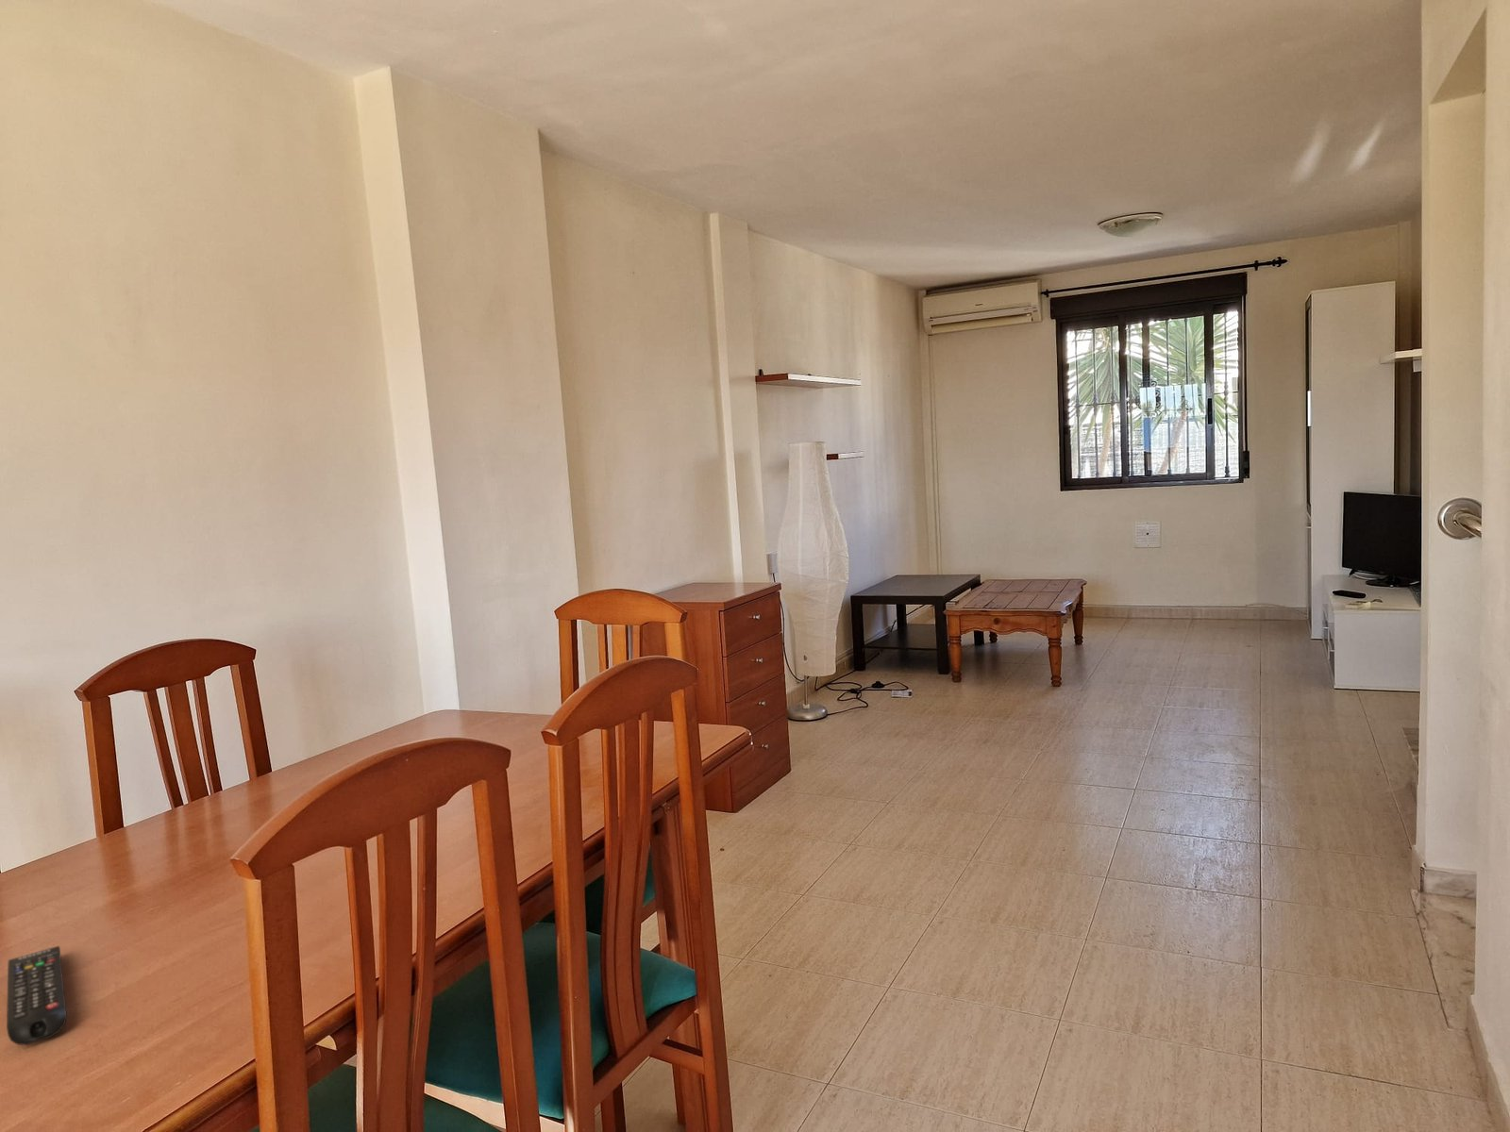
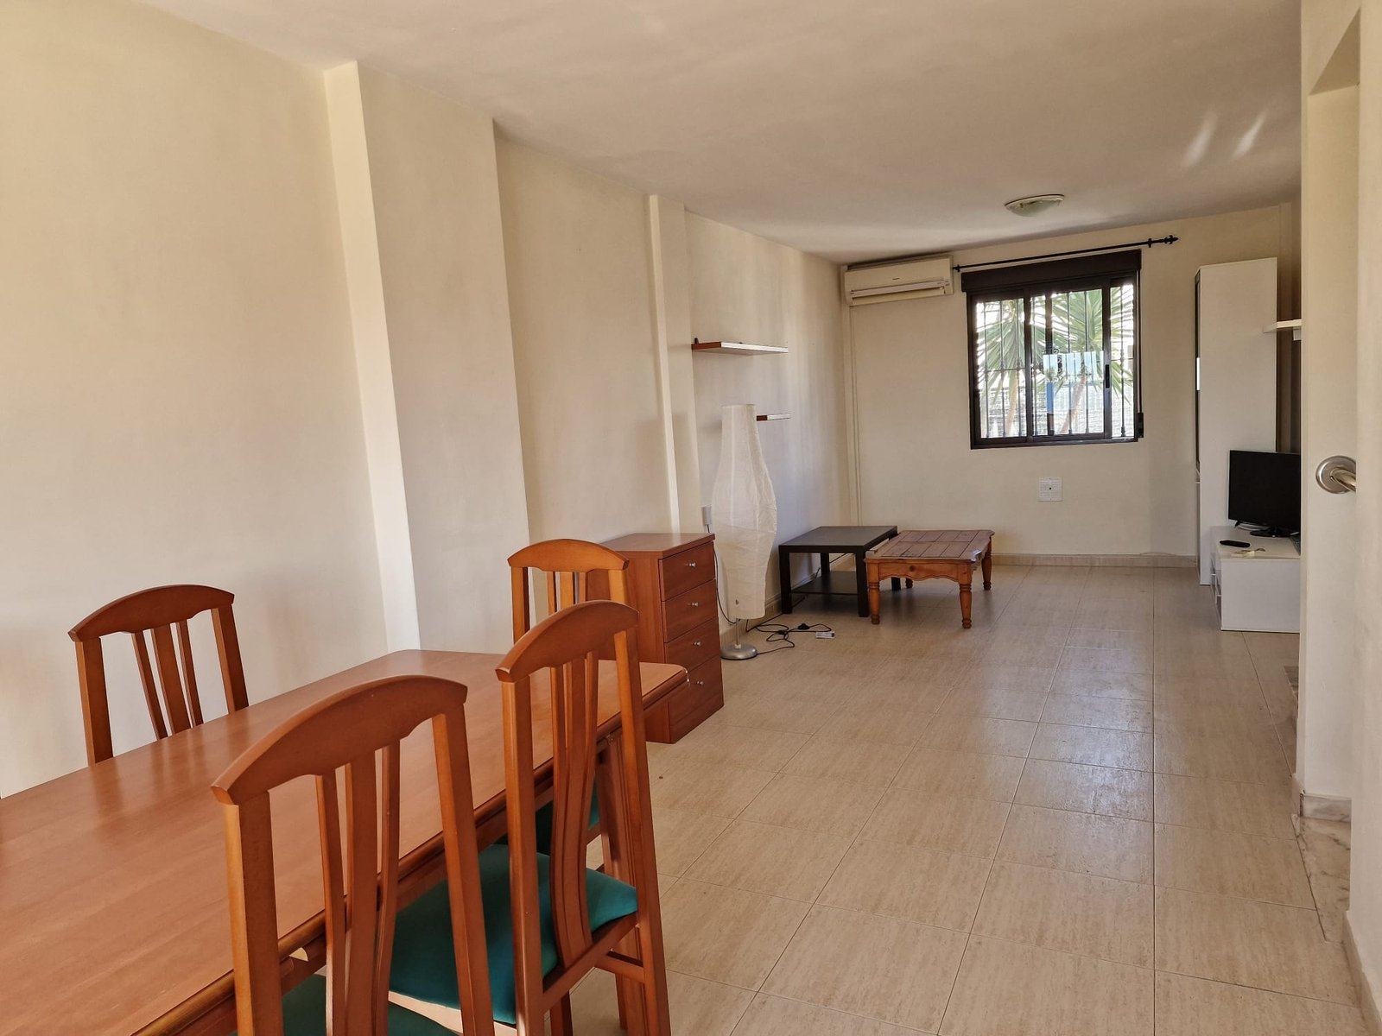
- remote control (36, 989)
